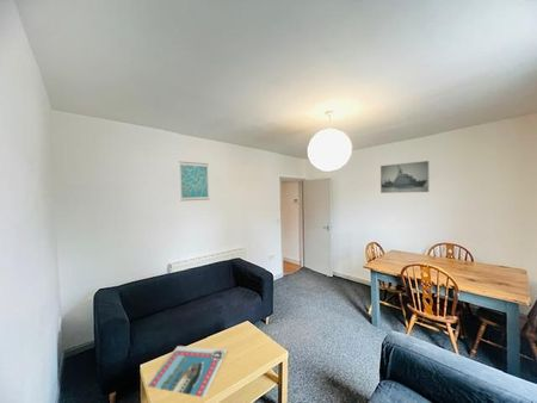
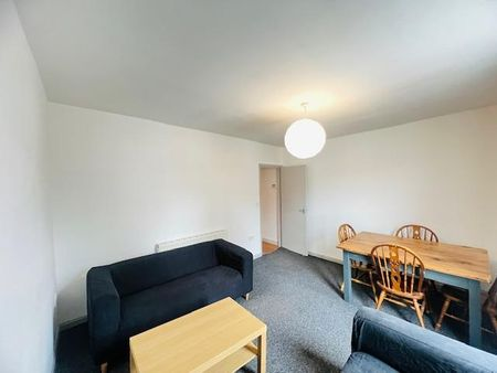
- postcard (183, 378)
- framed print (402, 178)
- wall art (195, 181)
